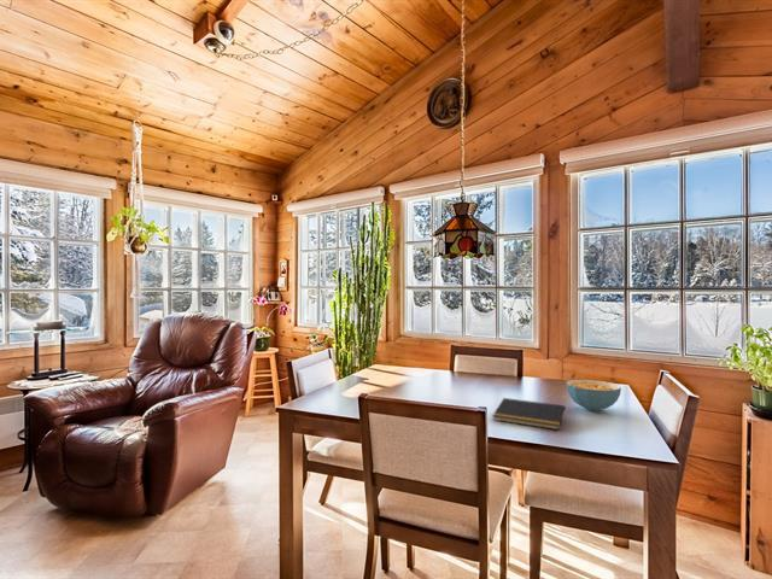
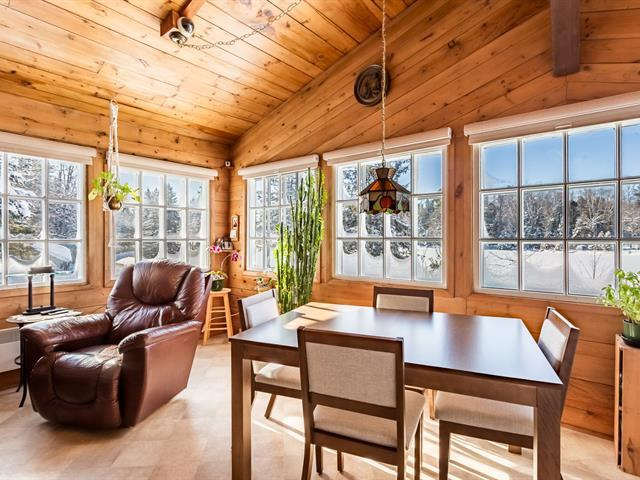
- cereal bowl (592, 397)
- notepad (528, 413)
